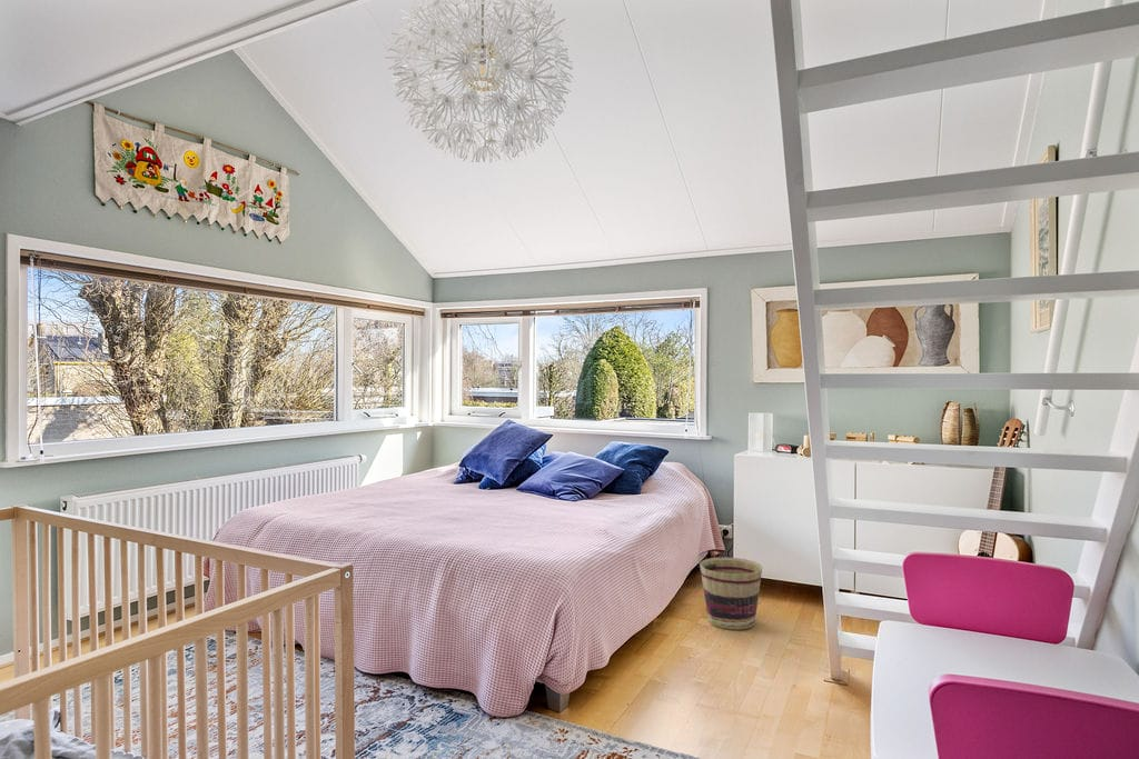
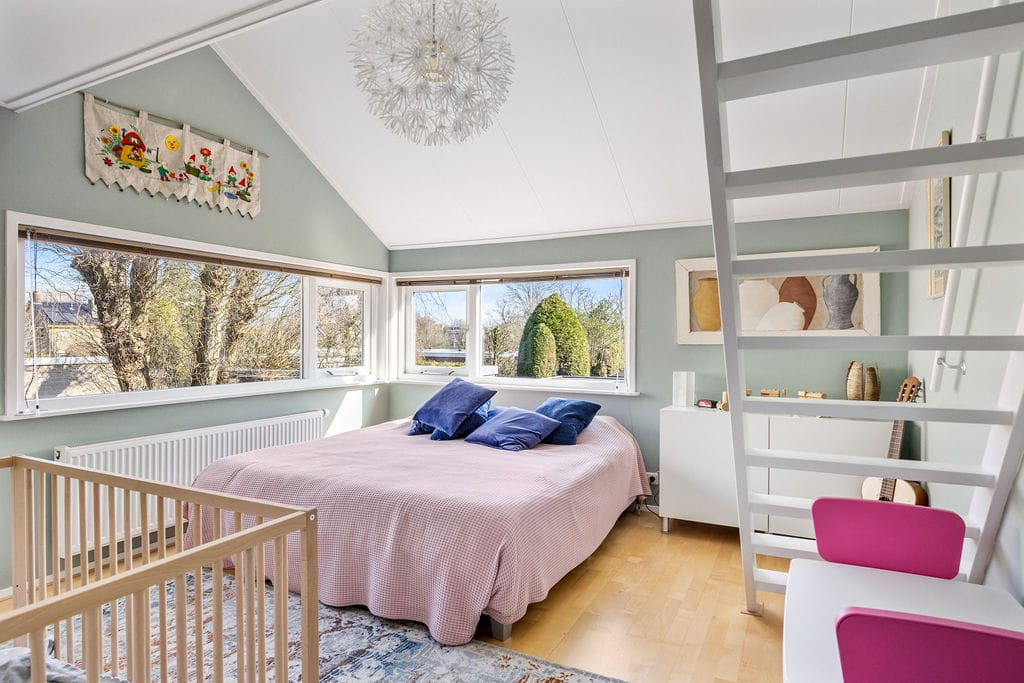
- basket (731, 592)
